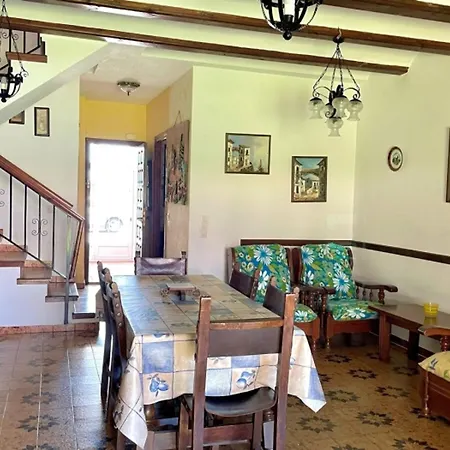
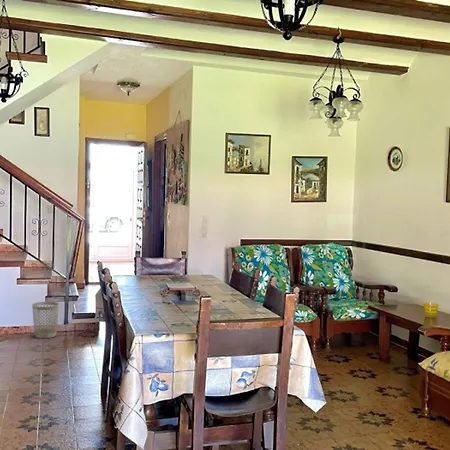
+ wastebasket (45, 319)
